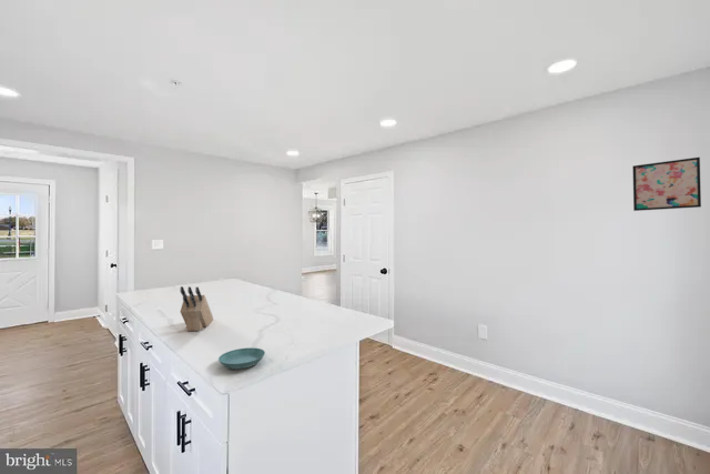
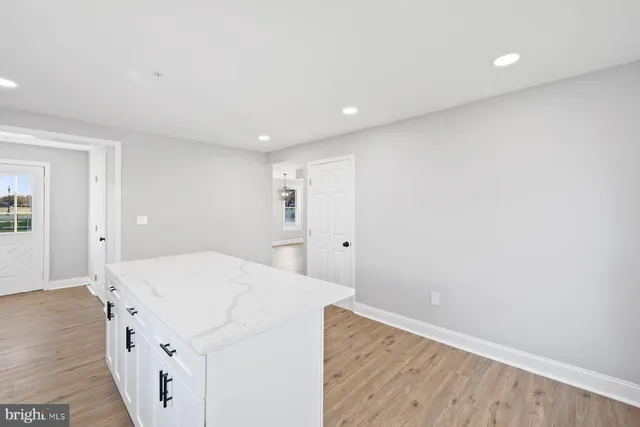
- knife block (196, 305)
- saucer (242, 359)
- wall art (665, 185)
